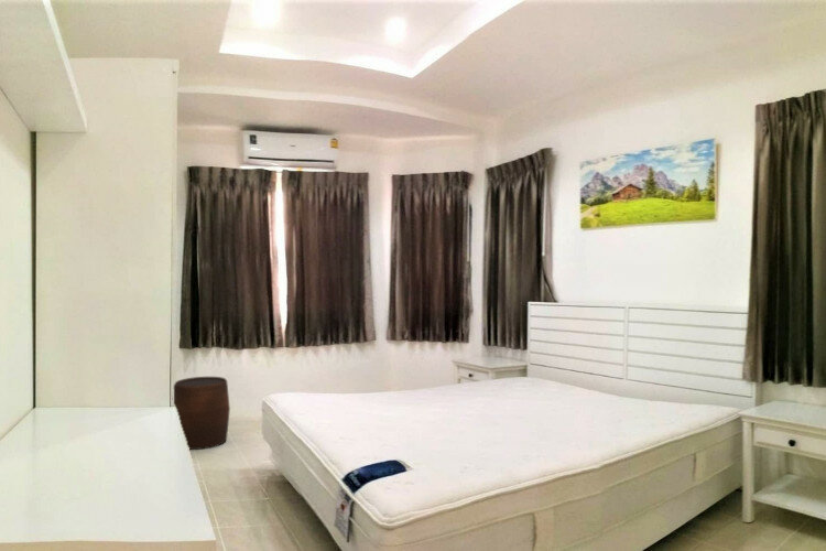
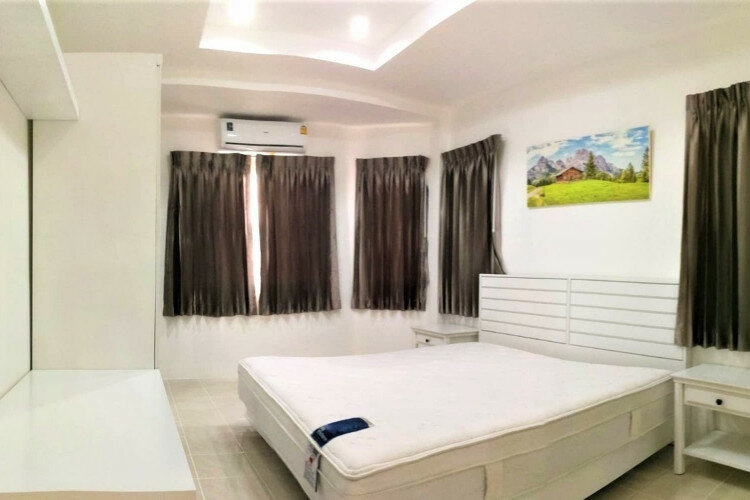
- stool (200, 411)
